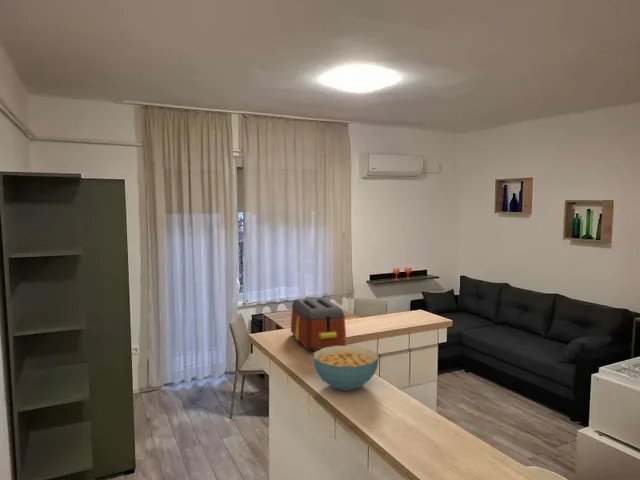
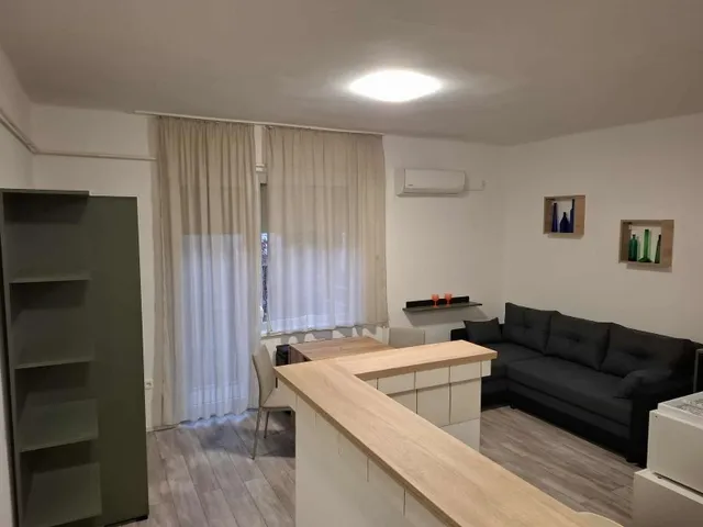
- cereal bowl (345, 371)
- toaster (317, 322)
